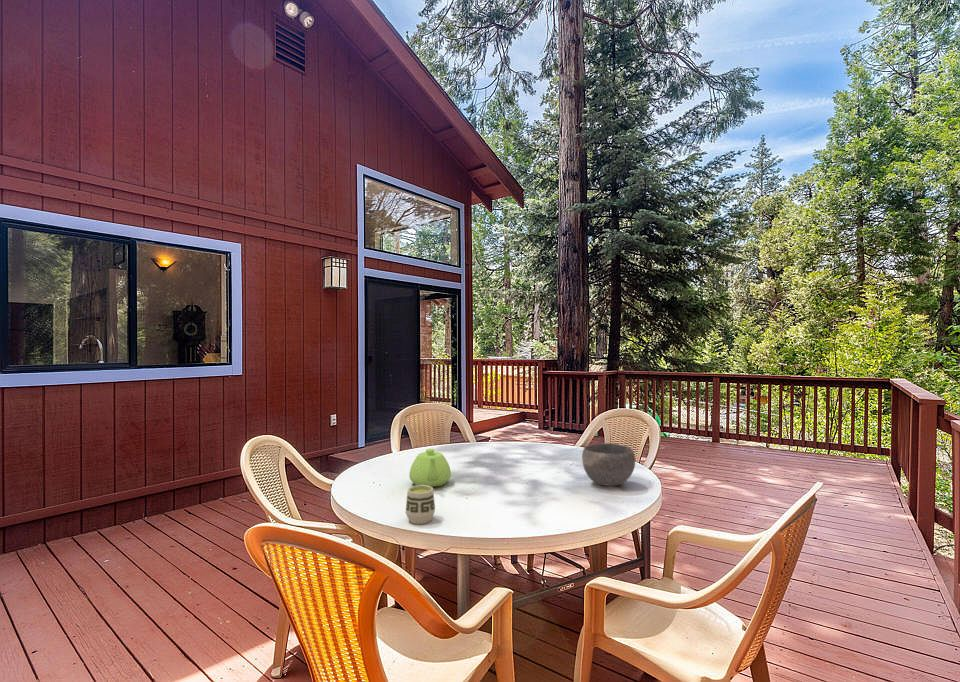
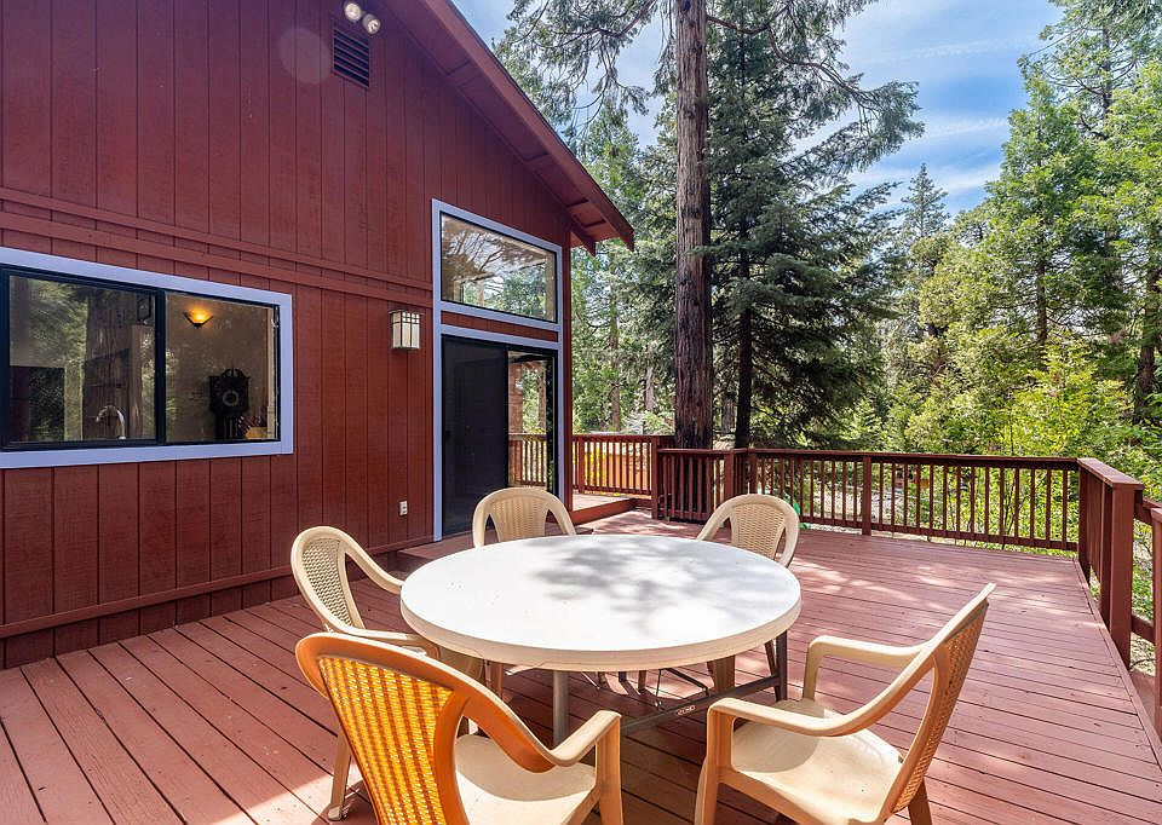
- cup (420, 504)
- teapot (430, 466)
- bowl (608, 466)
